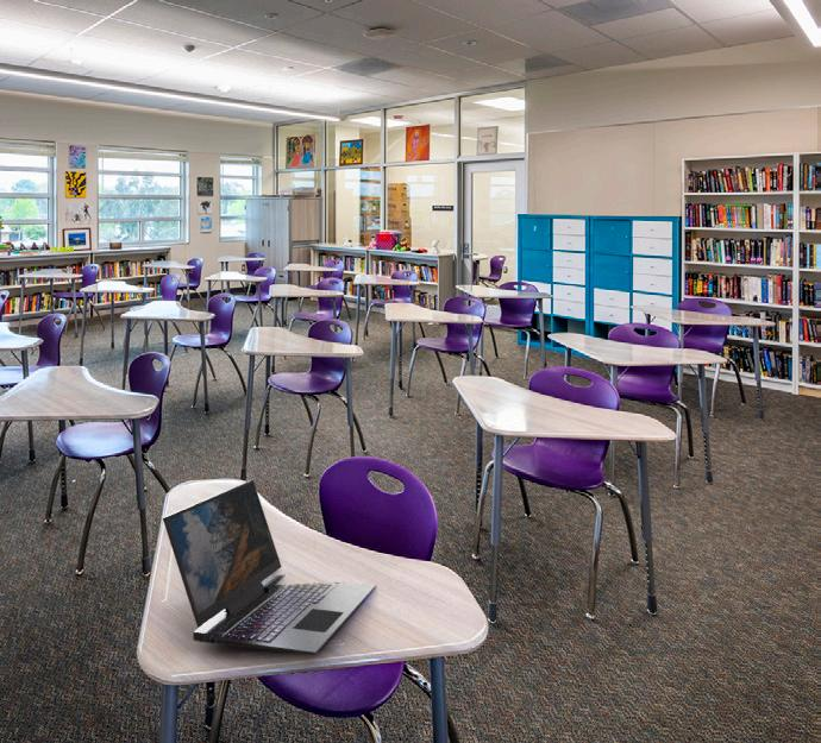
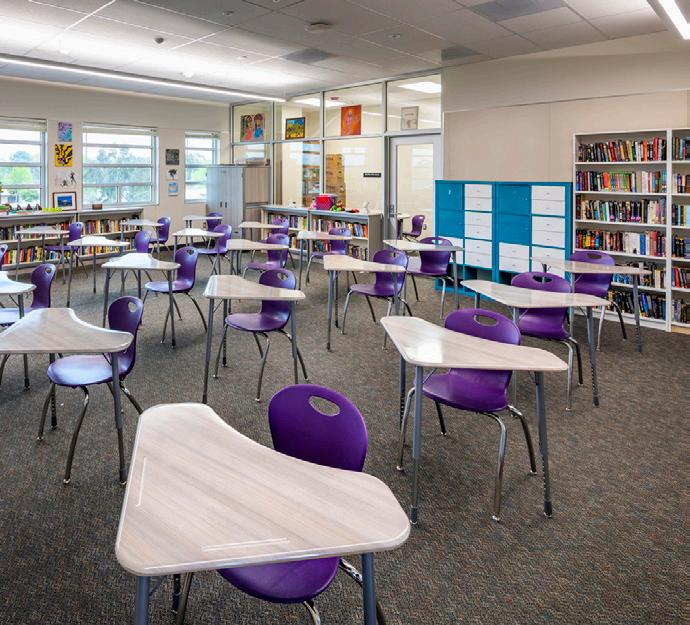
- laptop (277, 558)
